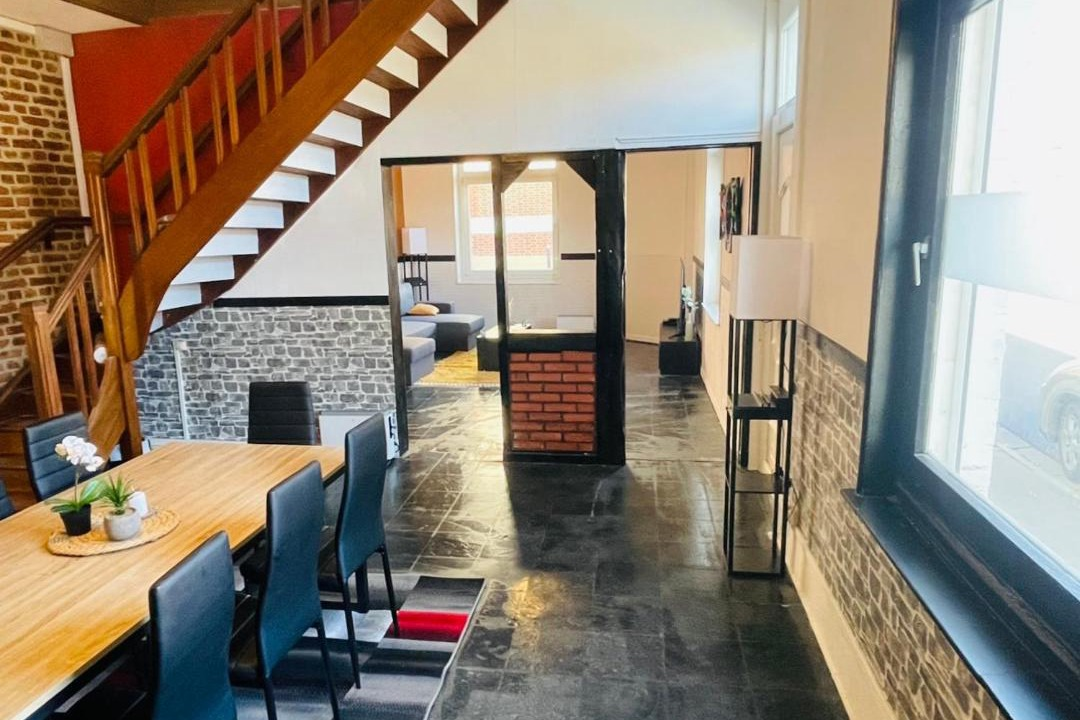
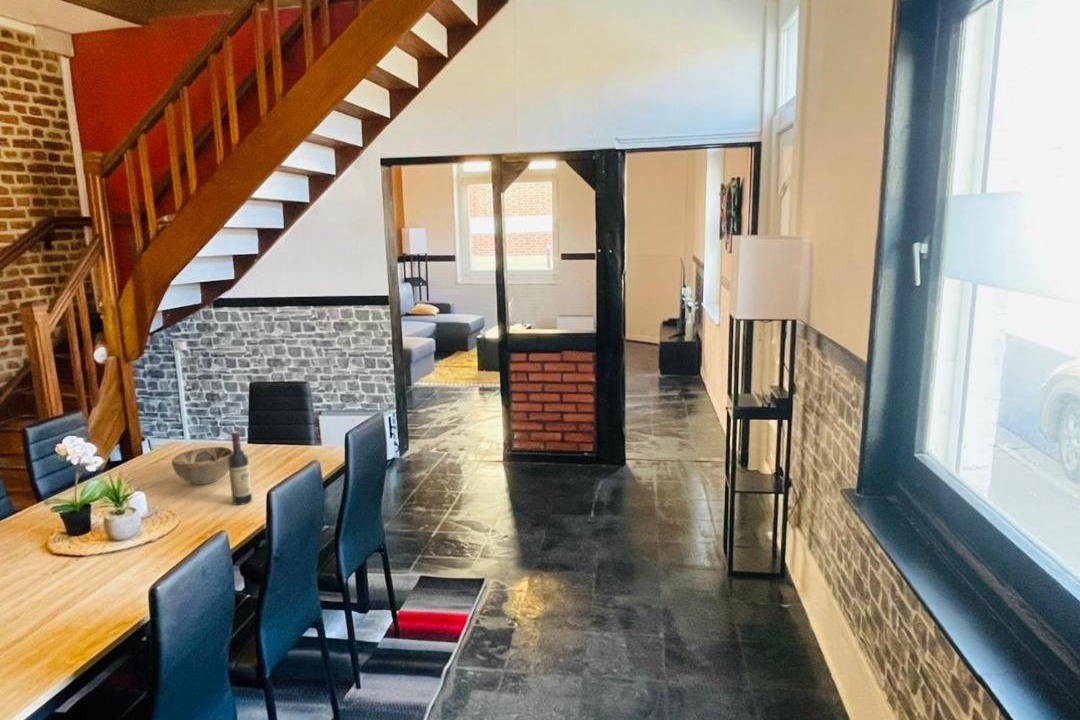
+ decorative bowl (204, 468)
+ wine bottle (238, 467)
